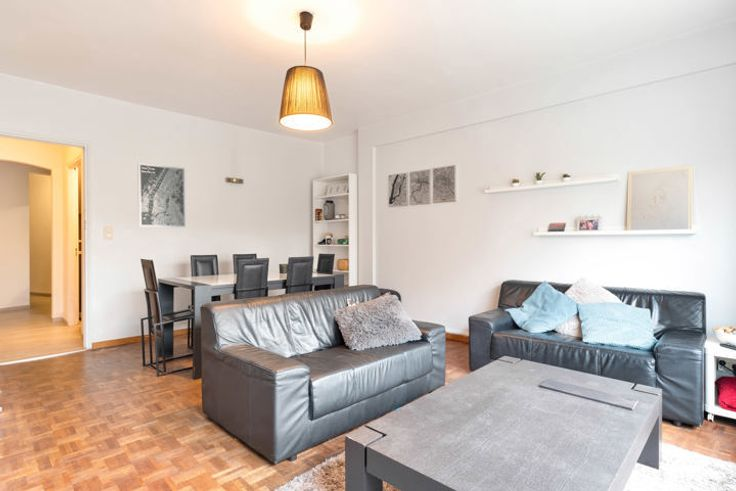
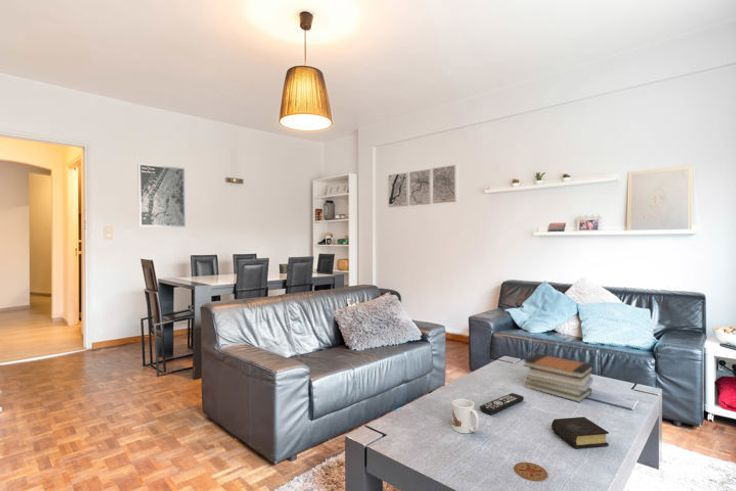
+ book (578, 432)
+ mug (466, 417)
+ coaster (530, 471)
+ book stack (558, 376)
+ remote control (502, 403)
